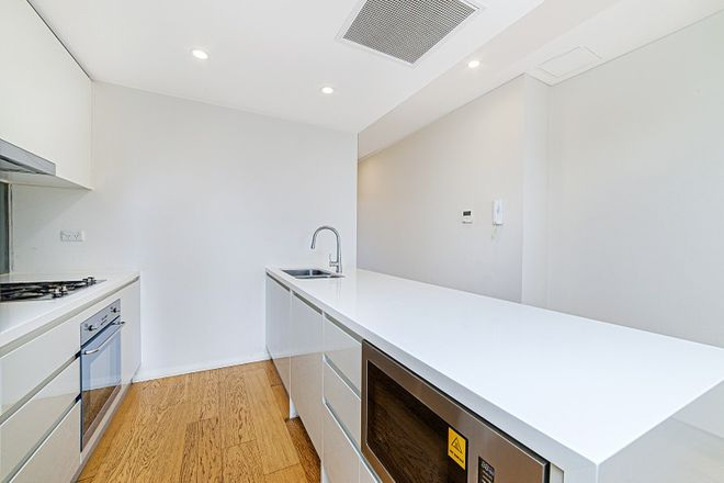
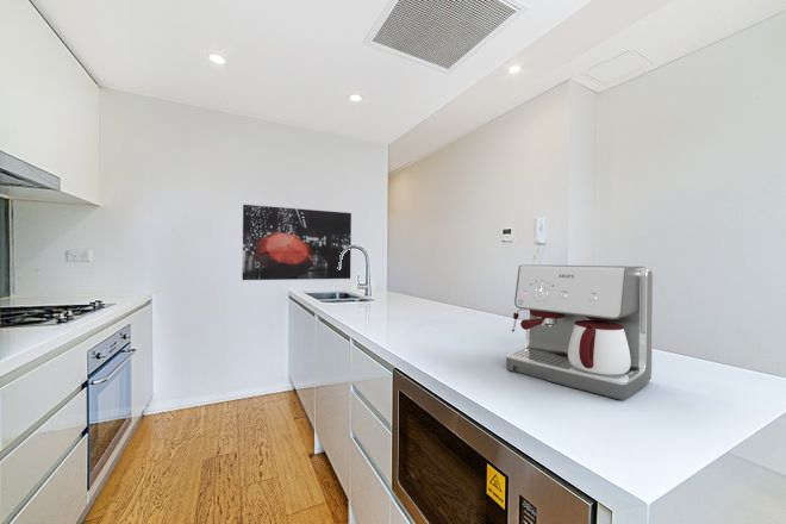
+ coffee maker (575, 319)
+ wall art (300, 244)
